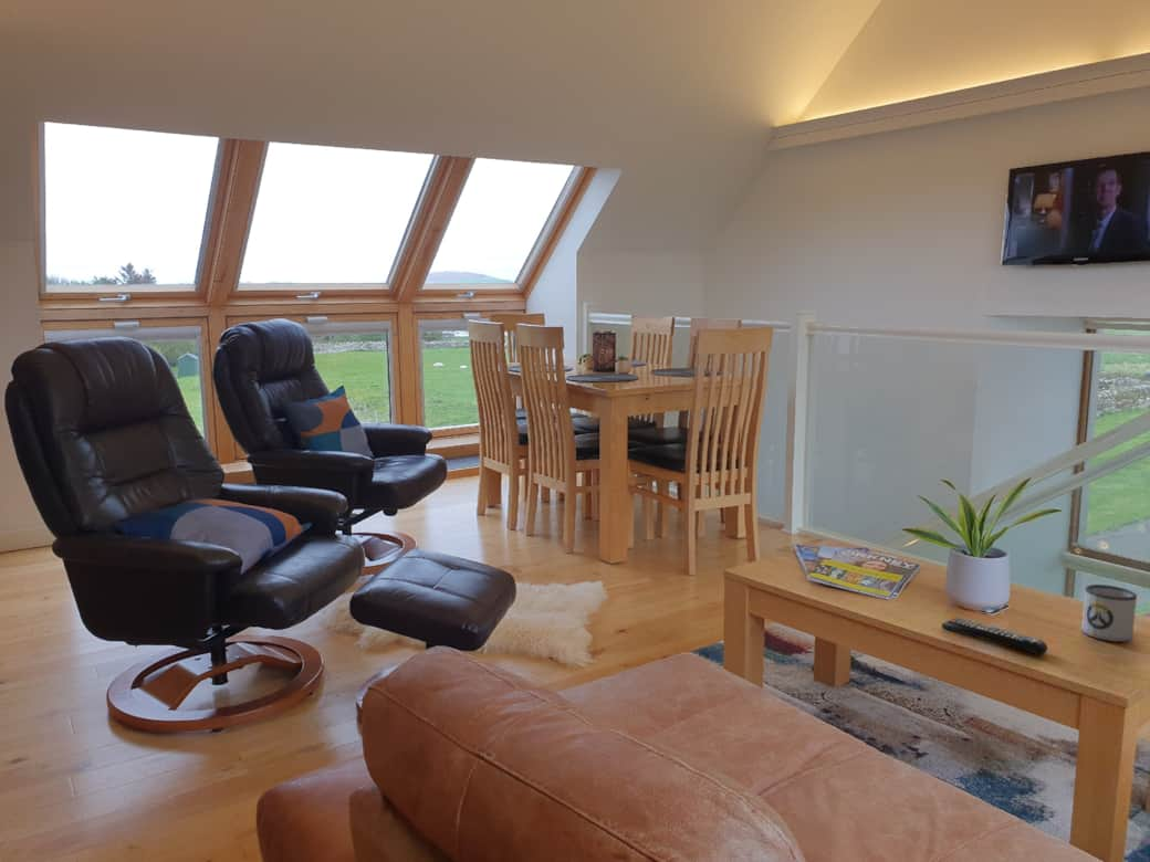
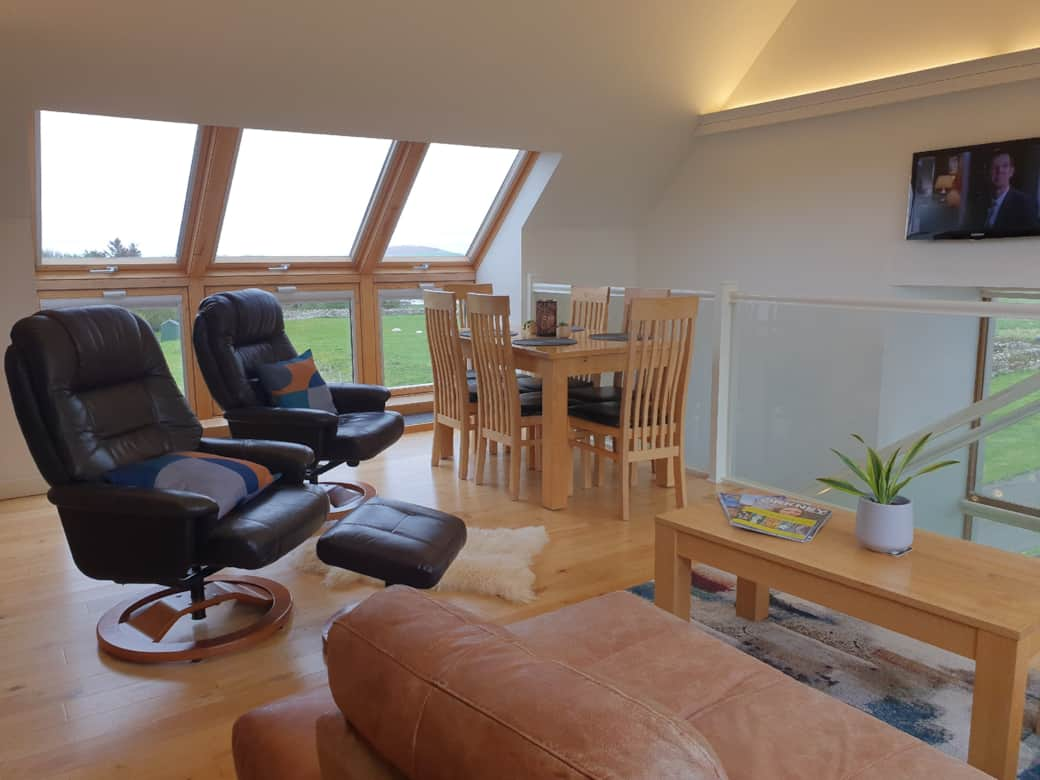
- remote control (992, 634)
- mug (1105, 609)
